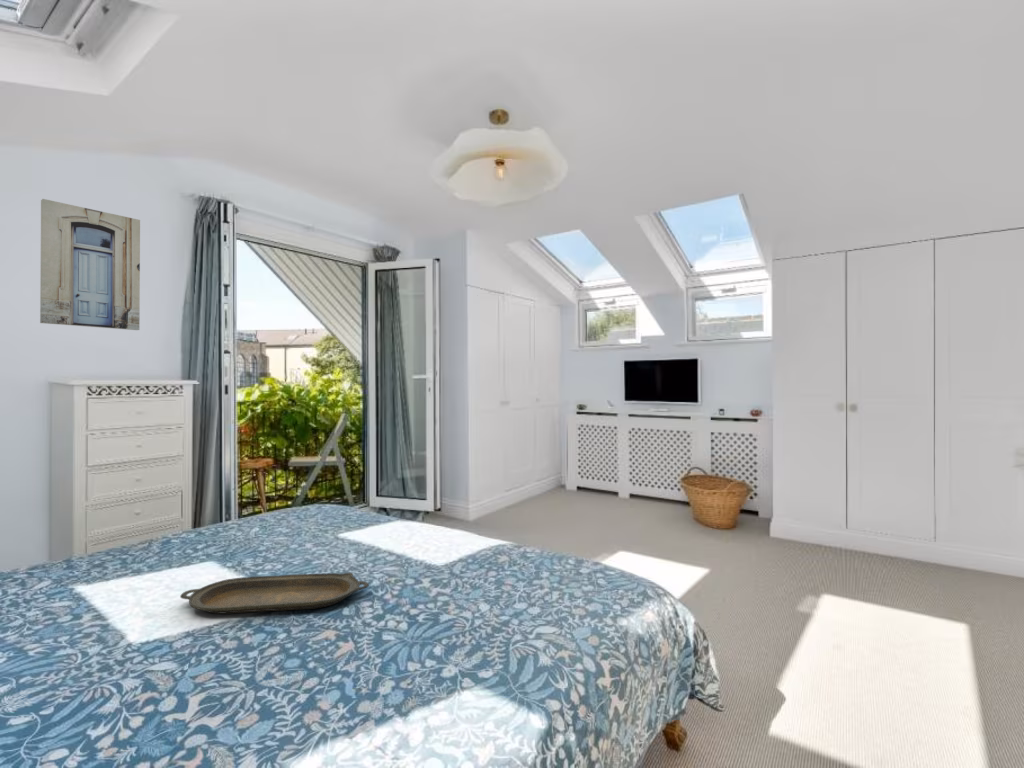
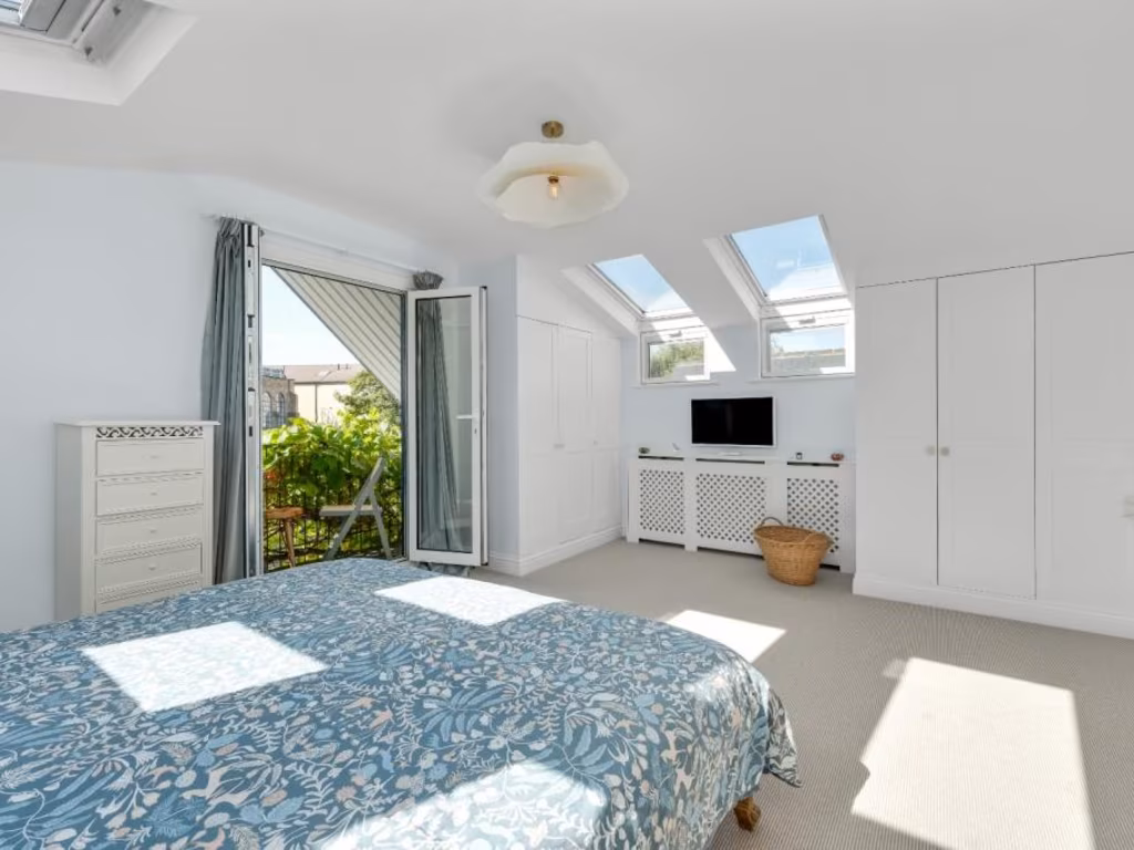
- serving tray (277, 594)
- wall art (92, 268)
